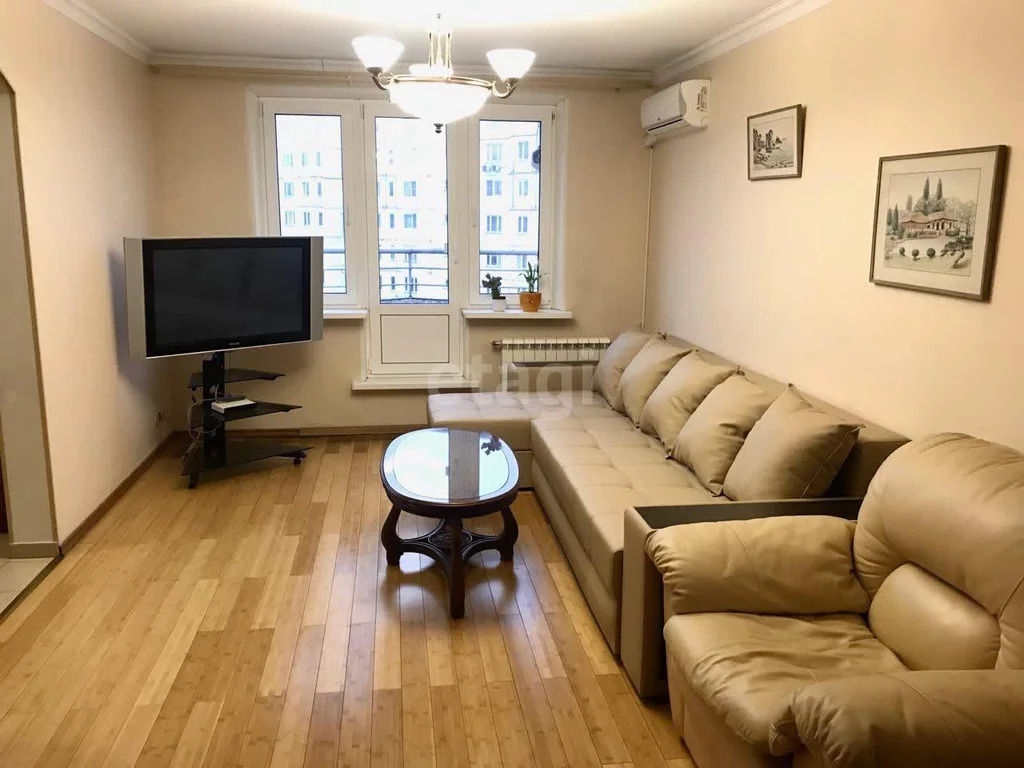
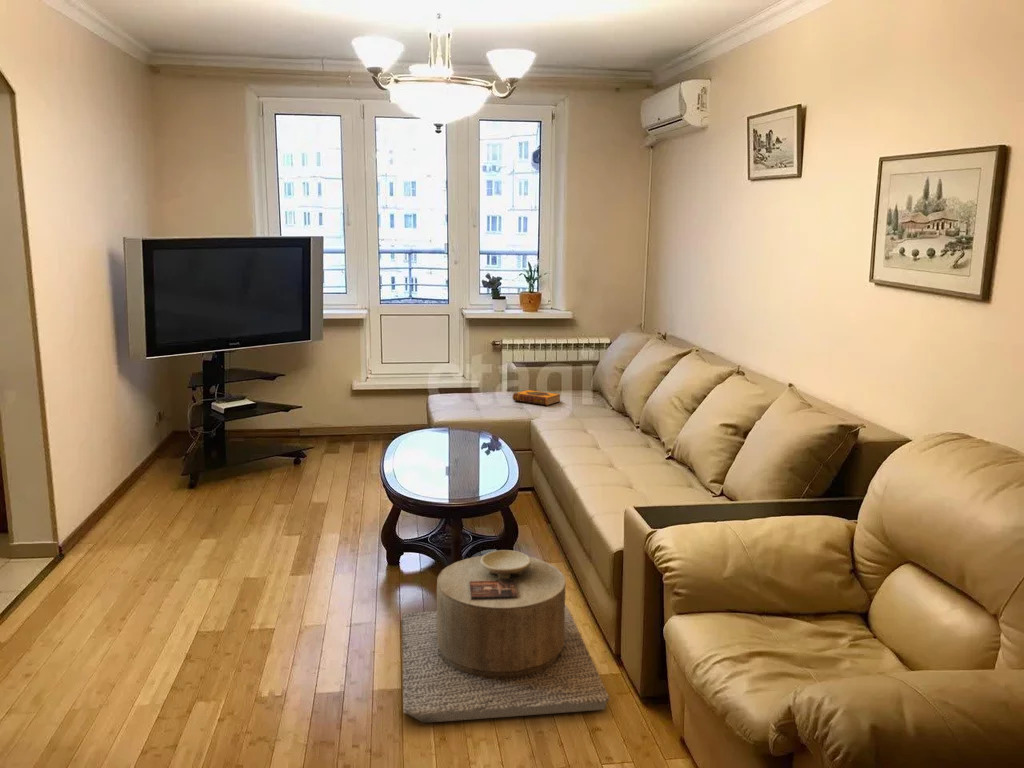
+ hardback book (536, 397)
+ side table (495, 616)
